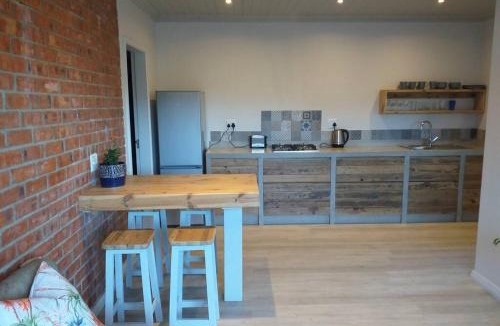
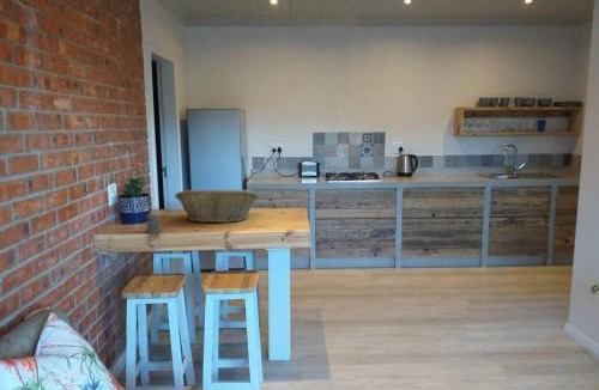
+ fruit basket (217, 202)
+ pepper shaker (155, 221)
